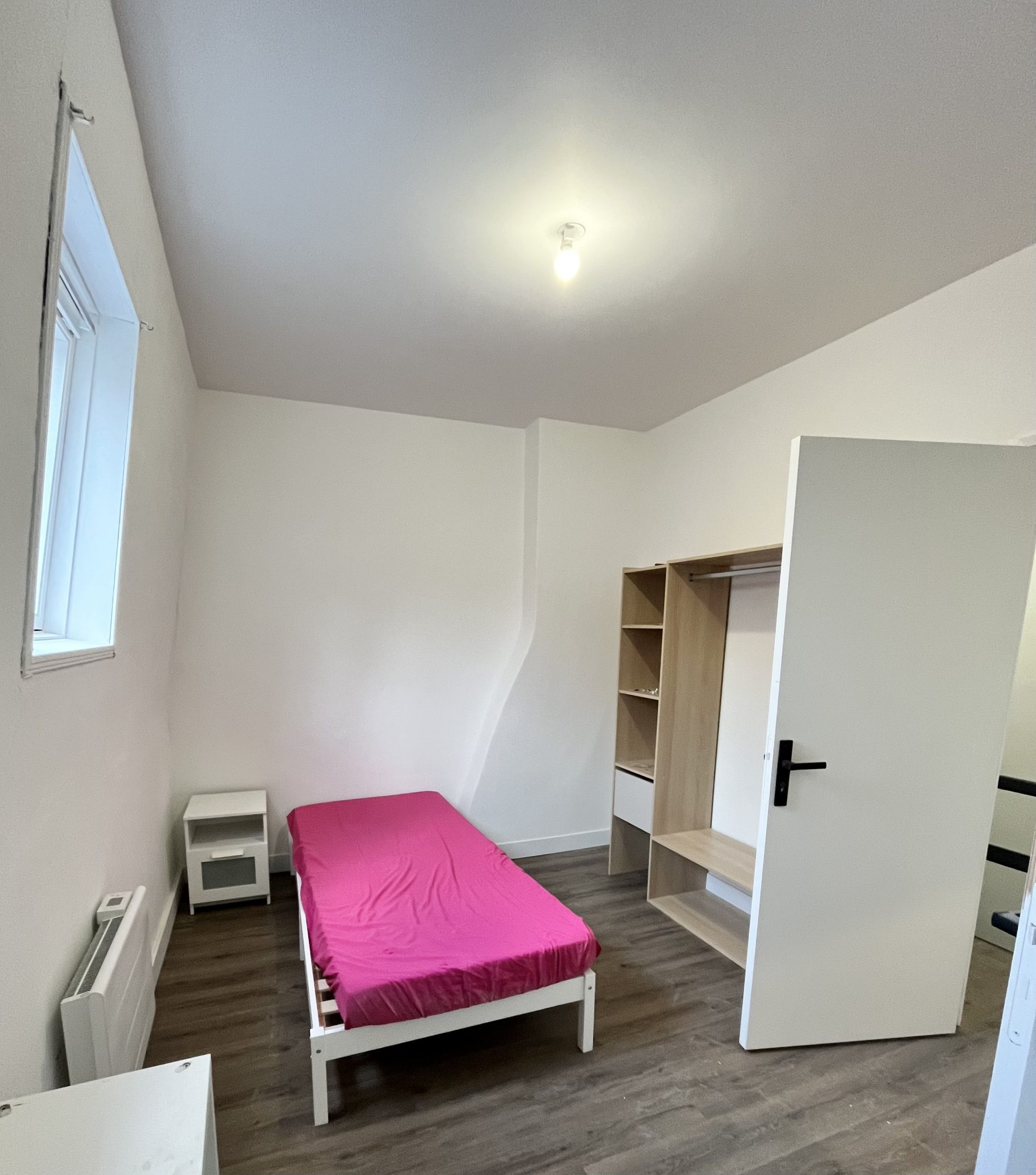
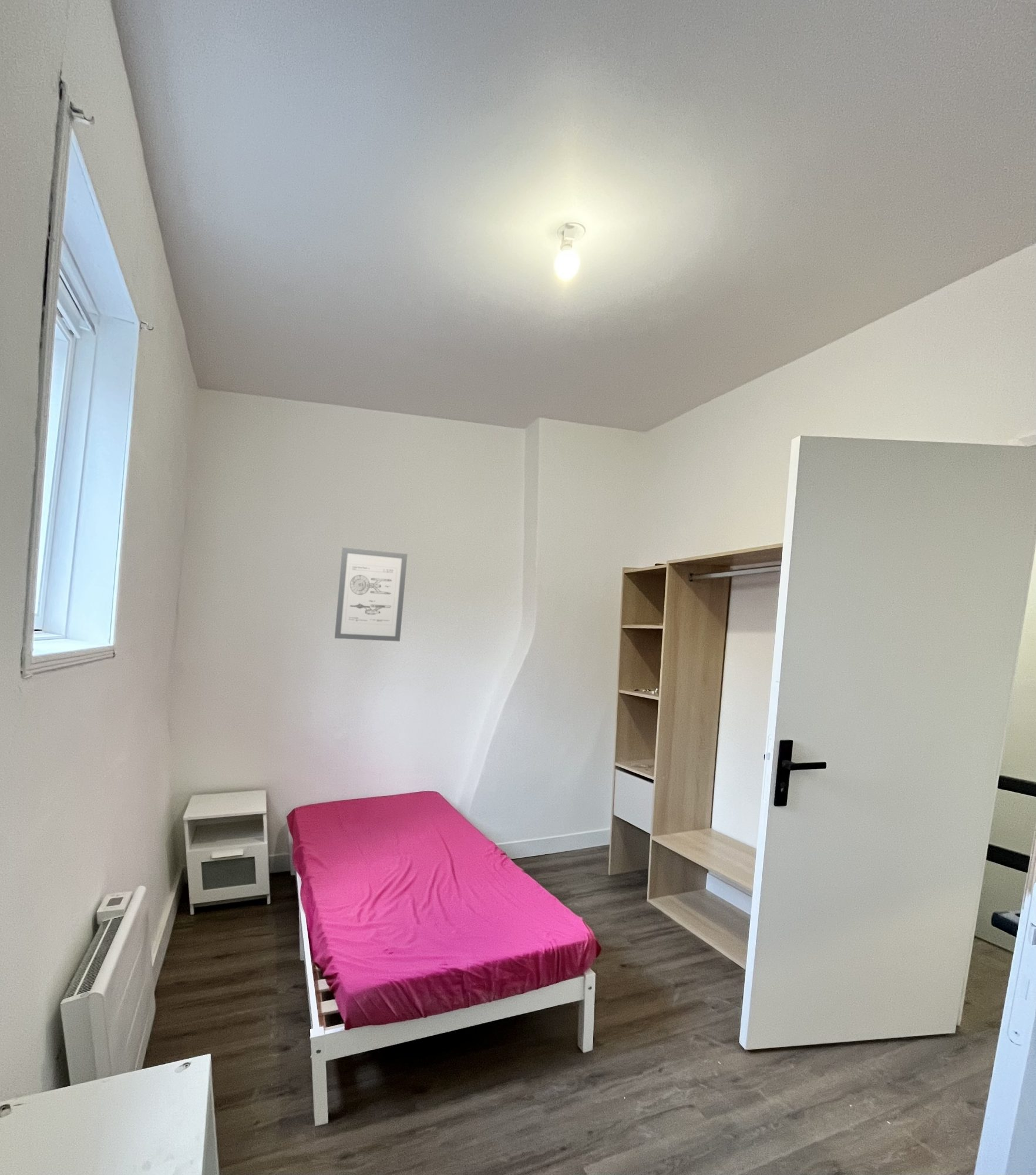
+ wall art (371, 595)
